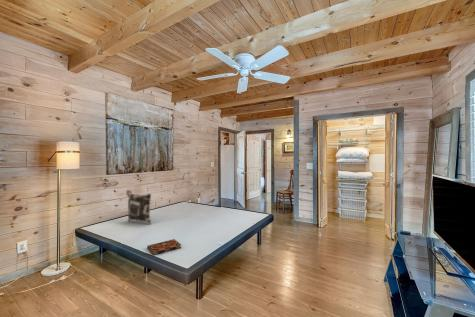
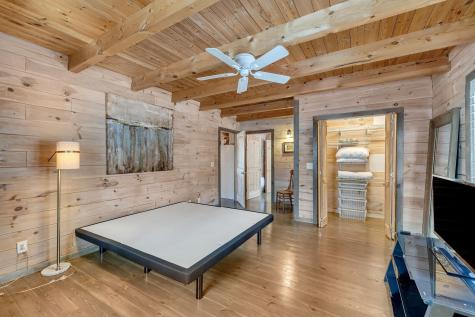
- decorative pillow (138, 206)
- book (164, 245)
